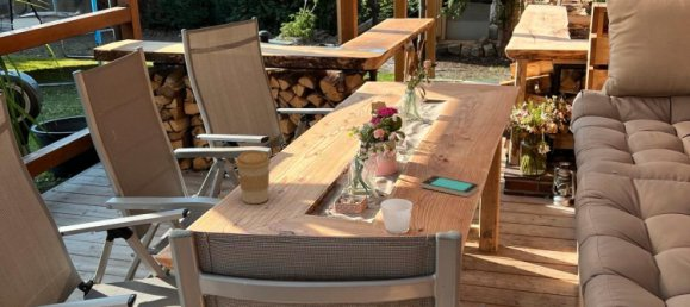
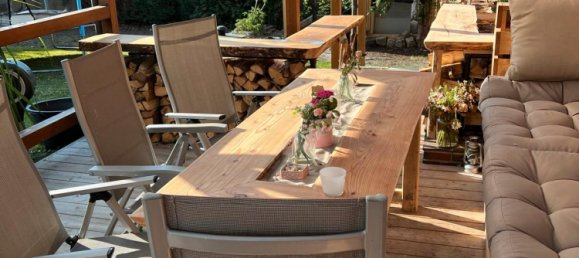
- smartphone (449, 186)
- coffee cup (254, 176)
